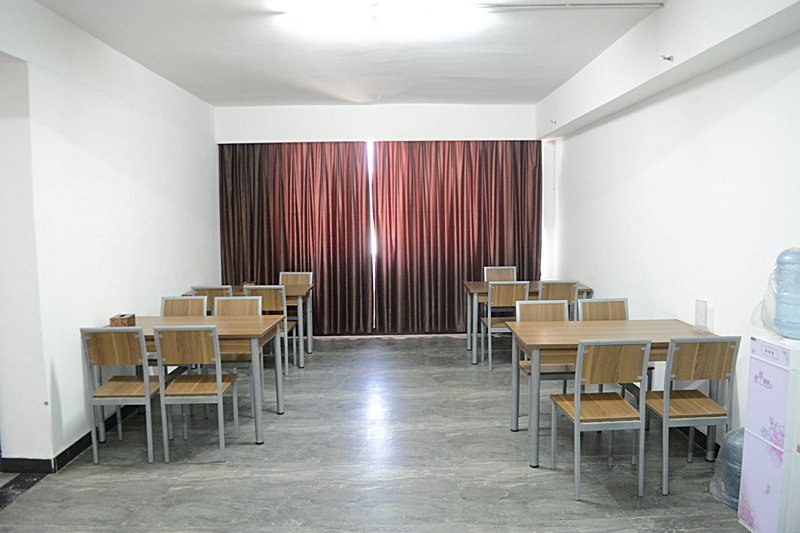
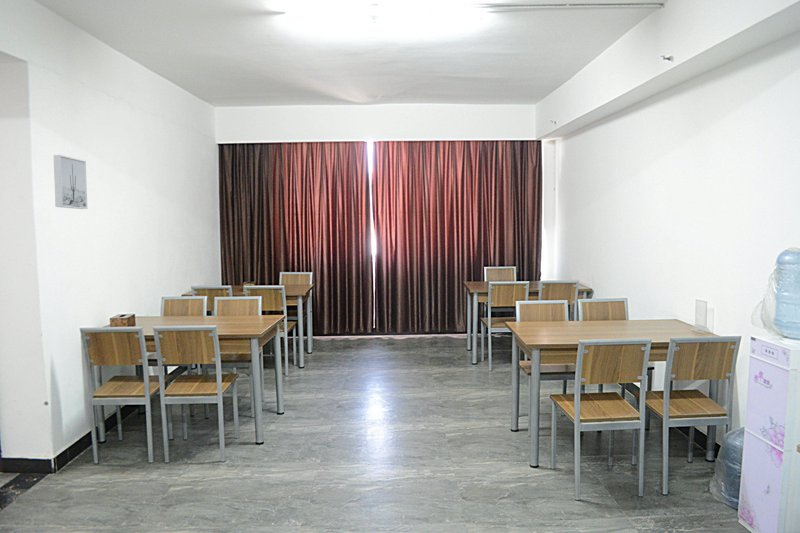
+ wall art (71, 183)
